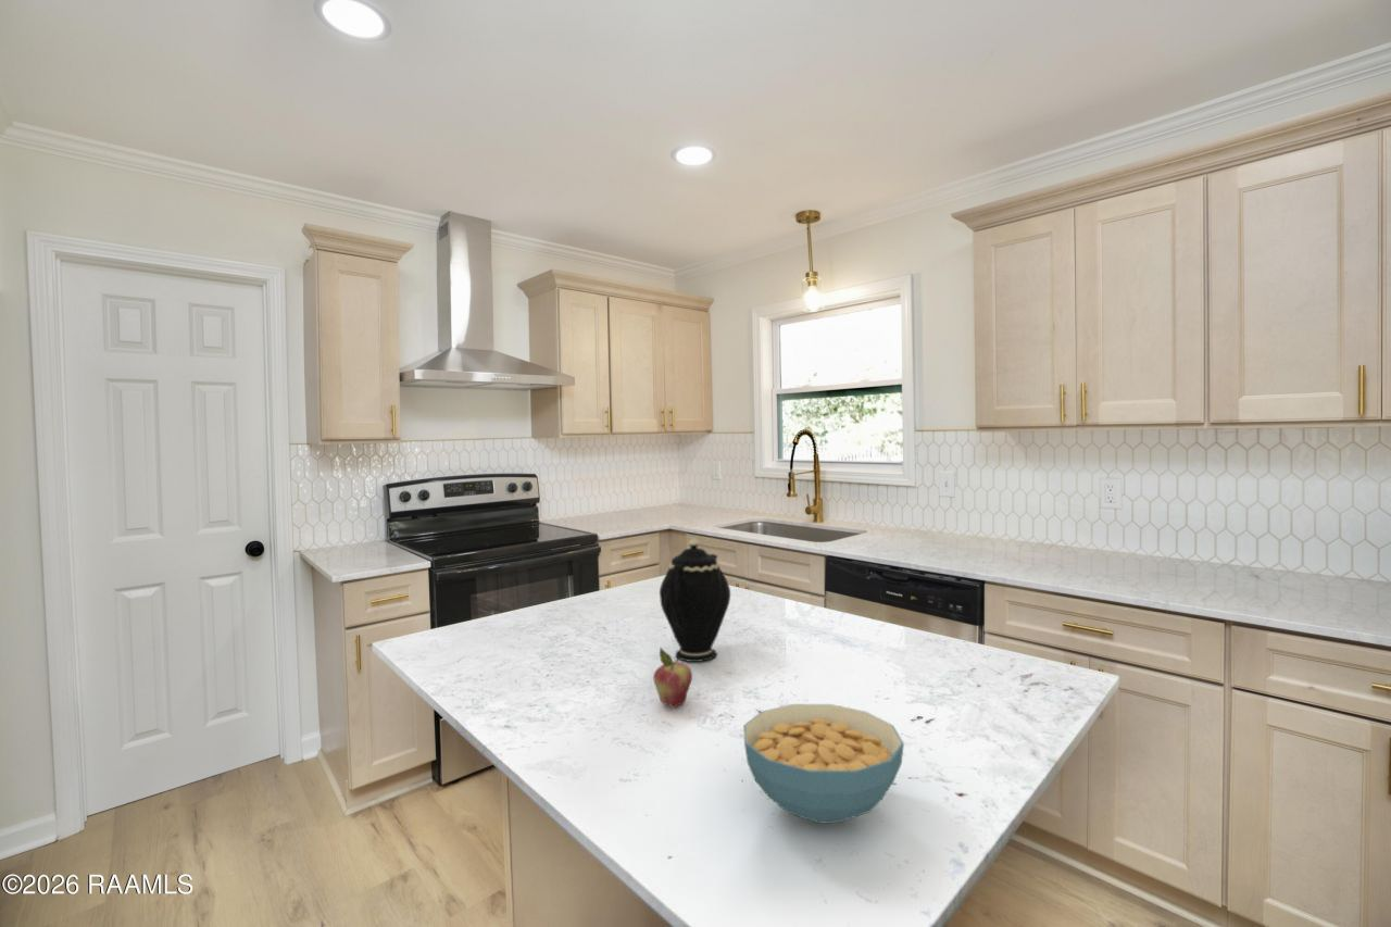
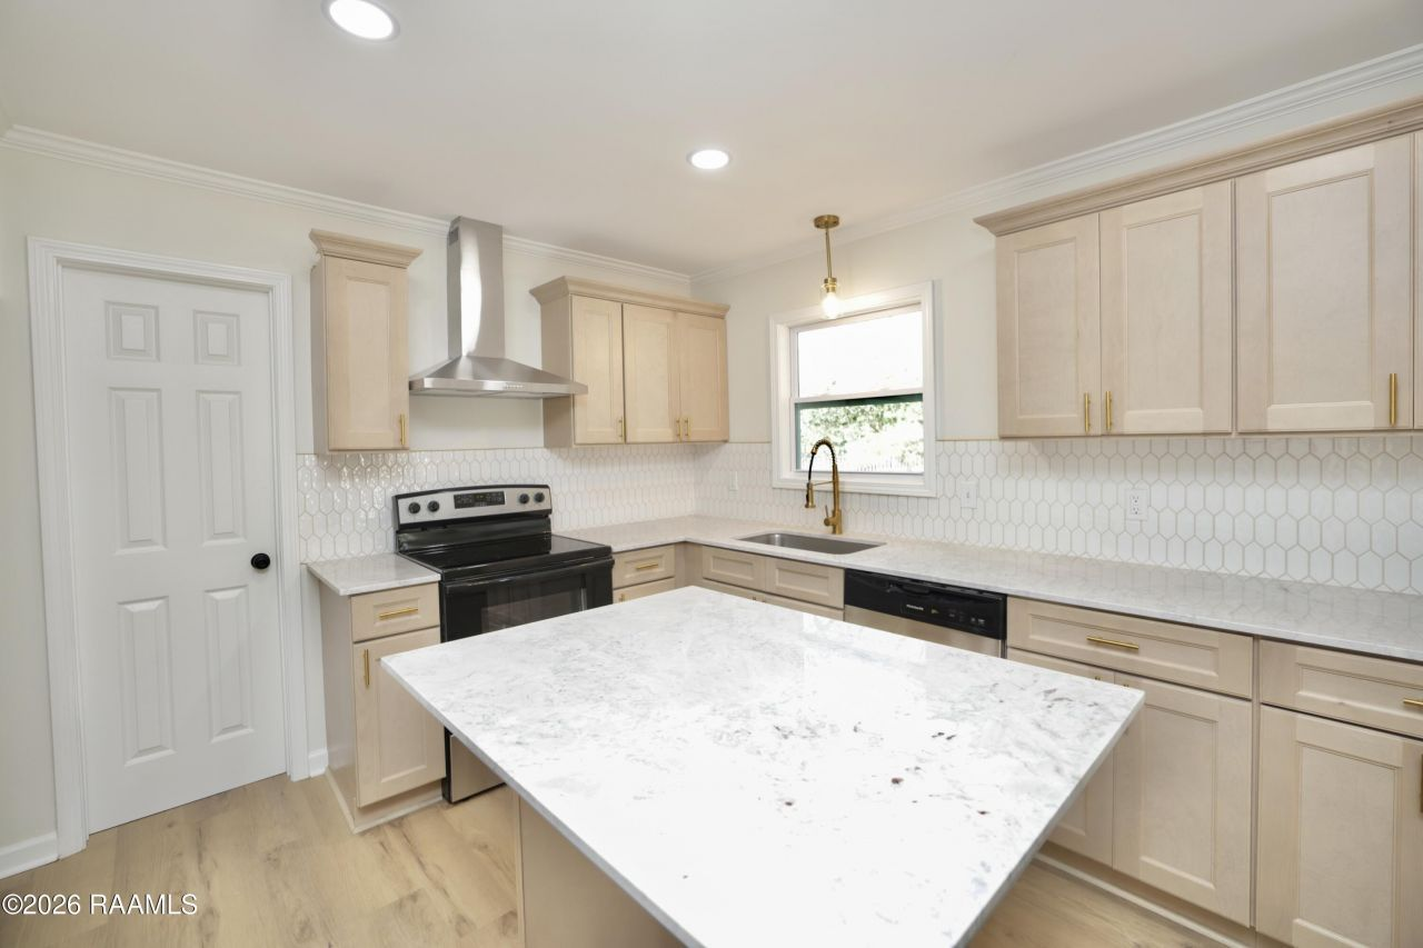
- teapot (696, 596)
- fruit (672, 676)
- cereal bowl (820, 772)
